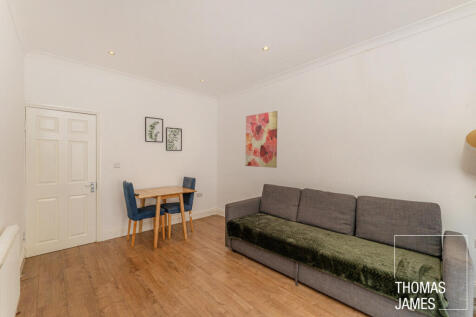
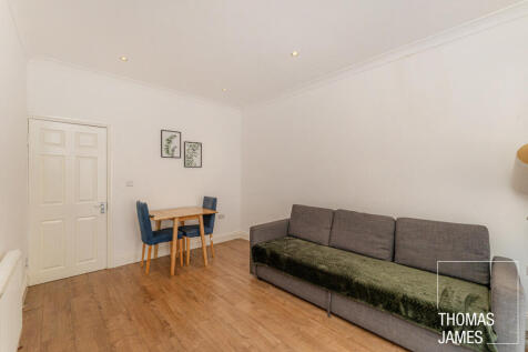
- wall art (260, 140)
